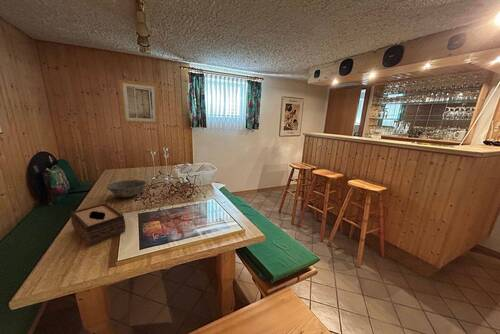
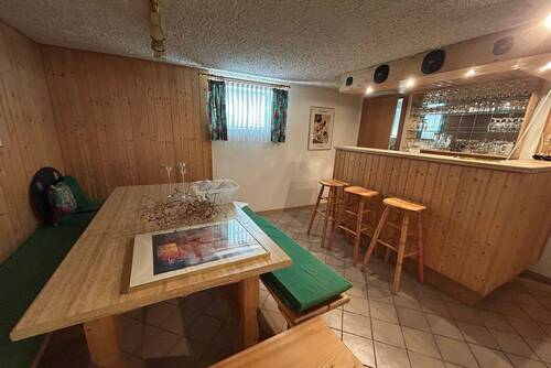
- wall art (140, 103)
- bowl (127, 189)
- tissue box (98, 222)
